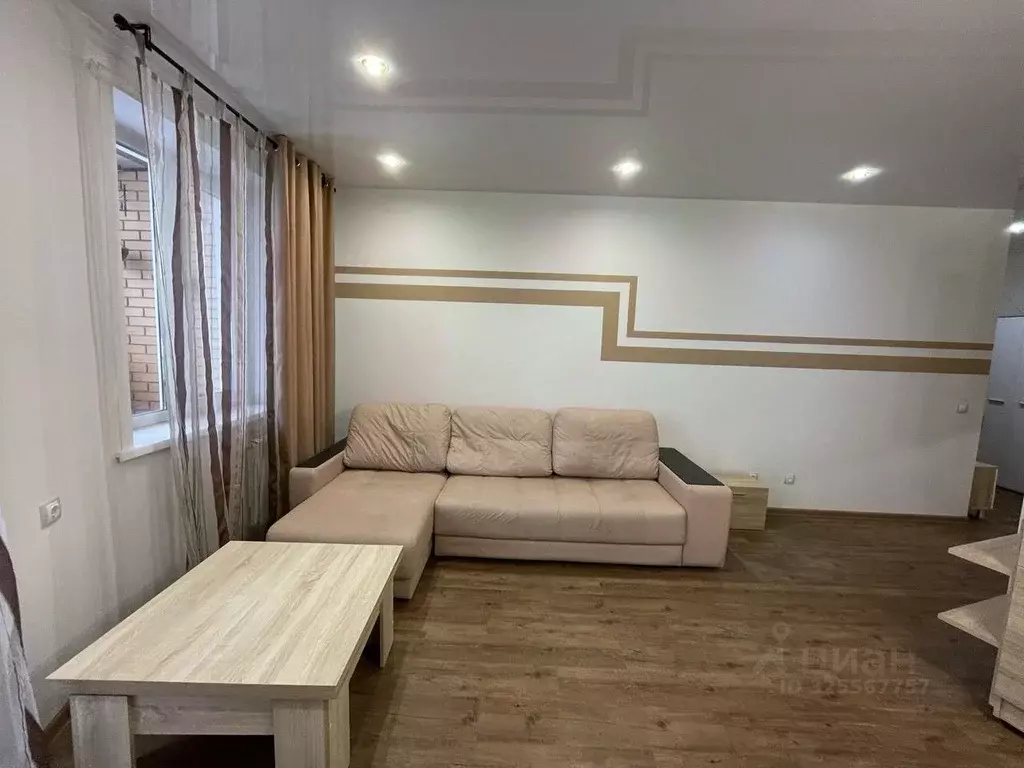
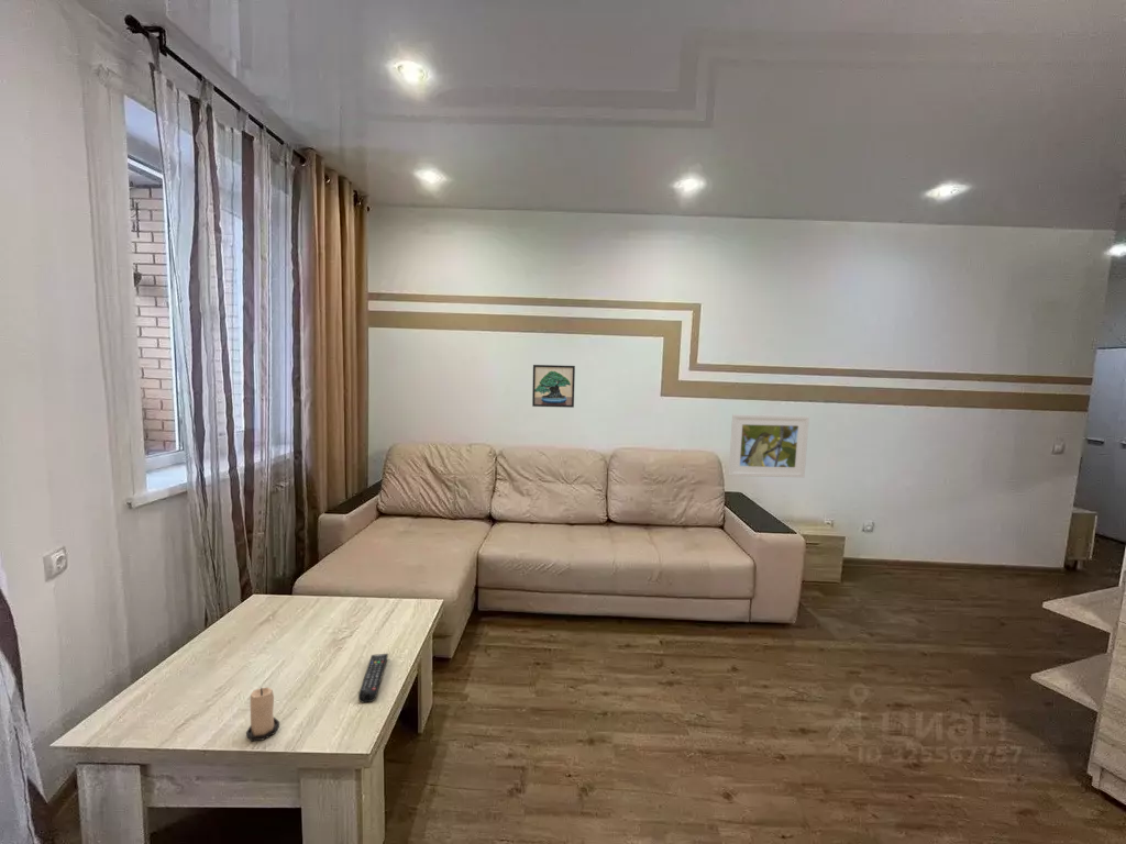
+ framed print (553, 386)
+ remote control (374, 675)
+ candle (262, 709)
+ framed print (768, 445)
